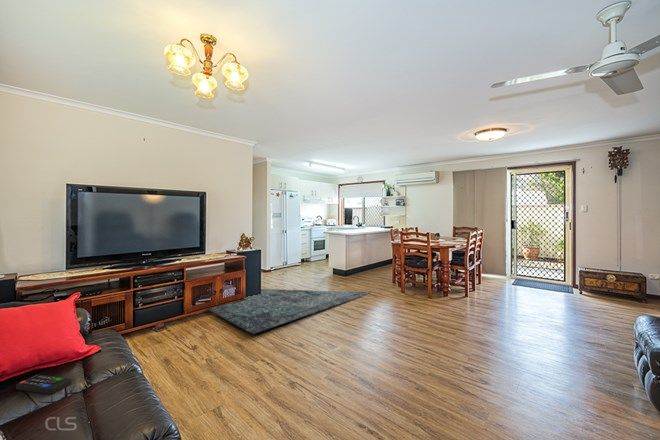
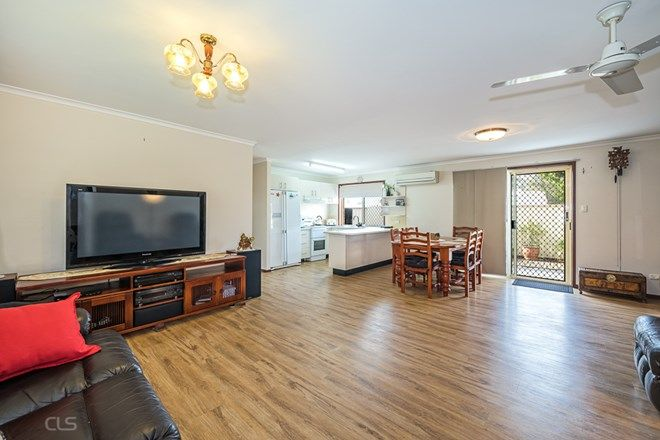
- rug (296, 295)
- remote control (44, 383)
